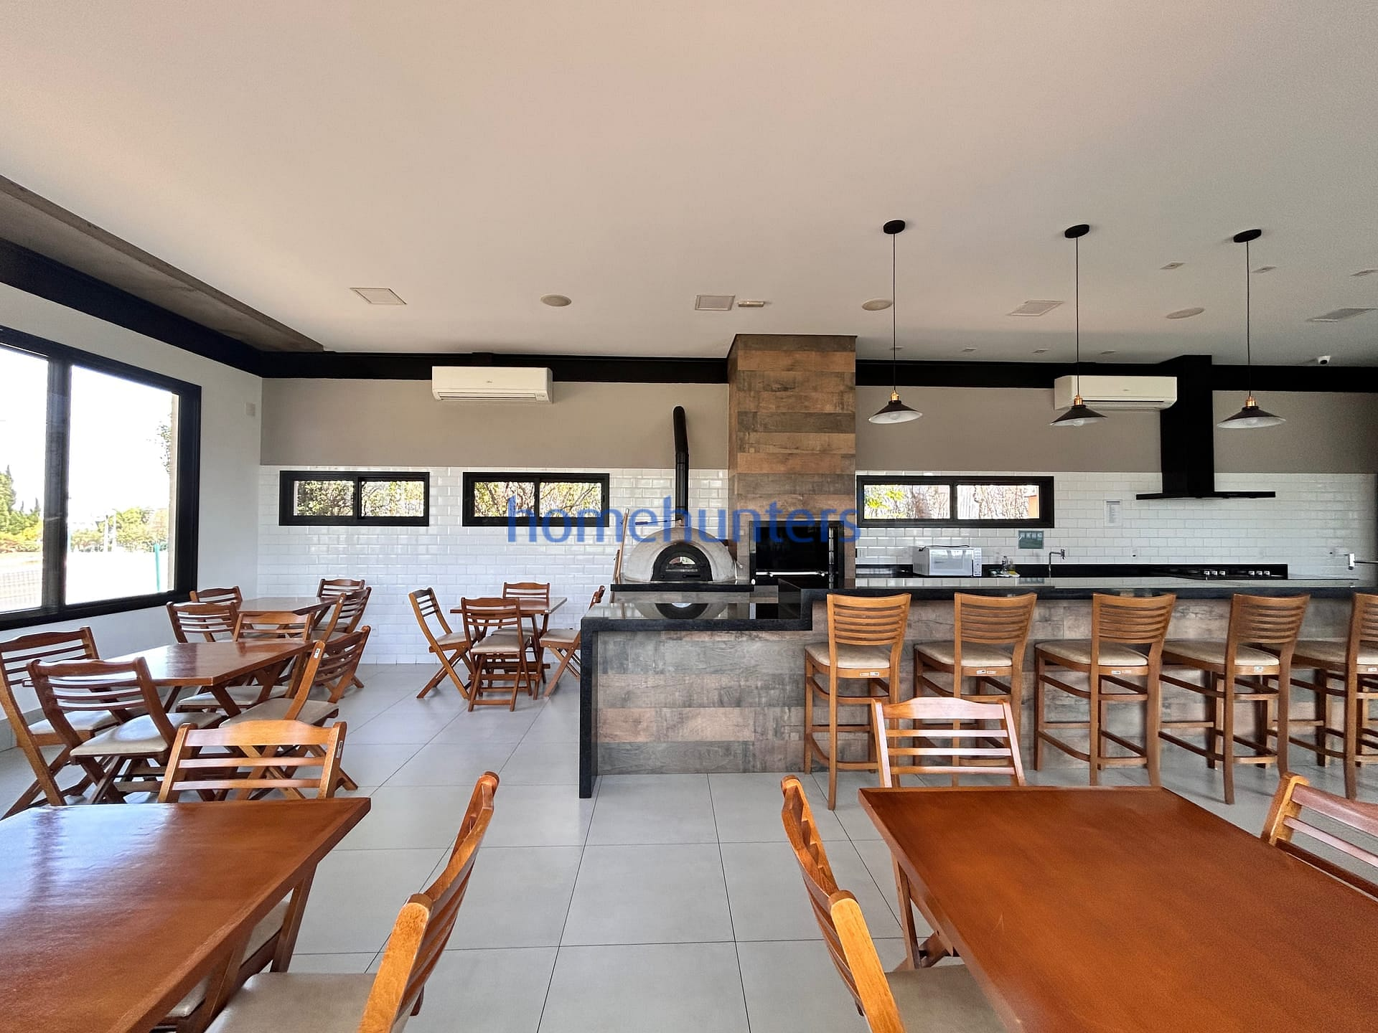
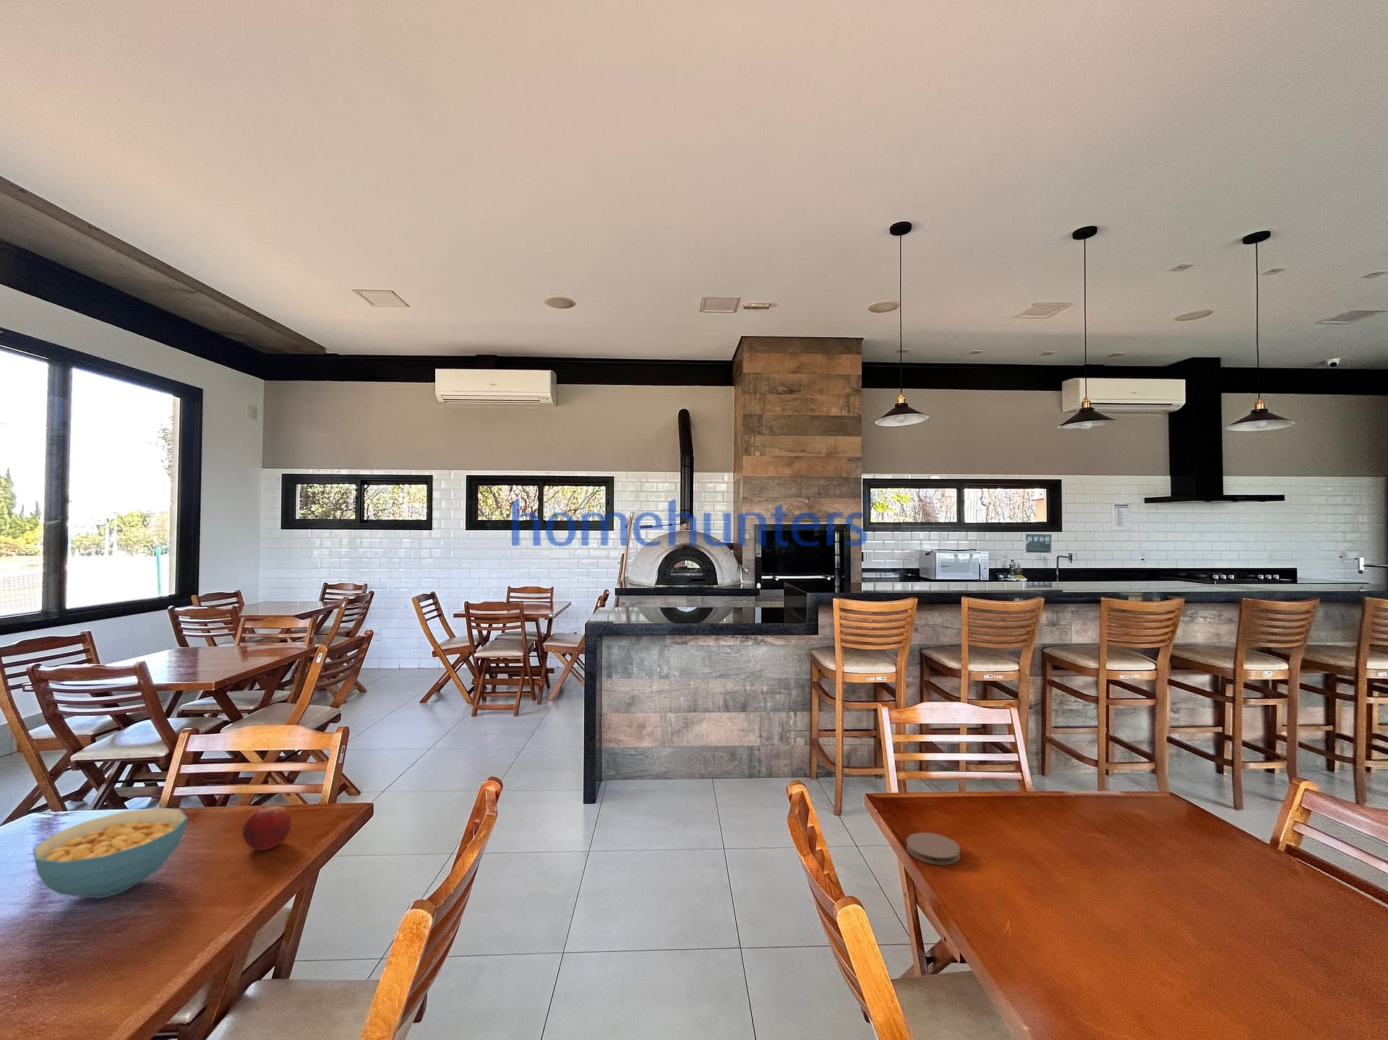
+ cereal bowl (114, 860)
+ fruit (267, 826)
+ coaster (932, 848)
